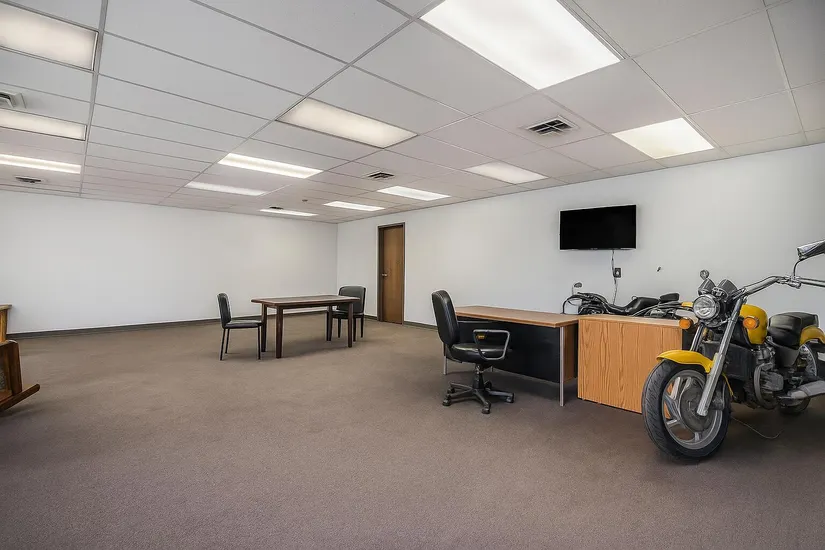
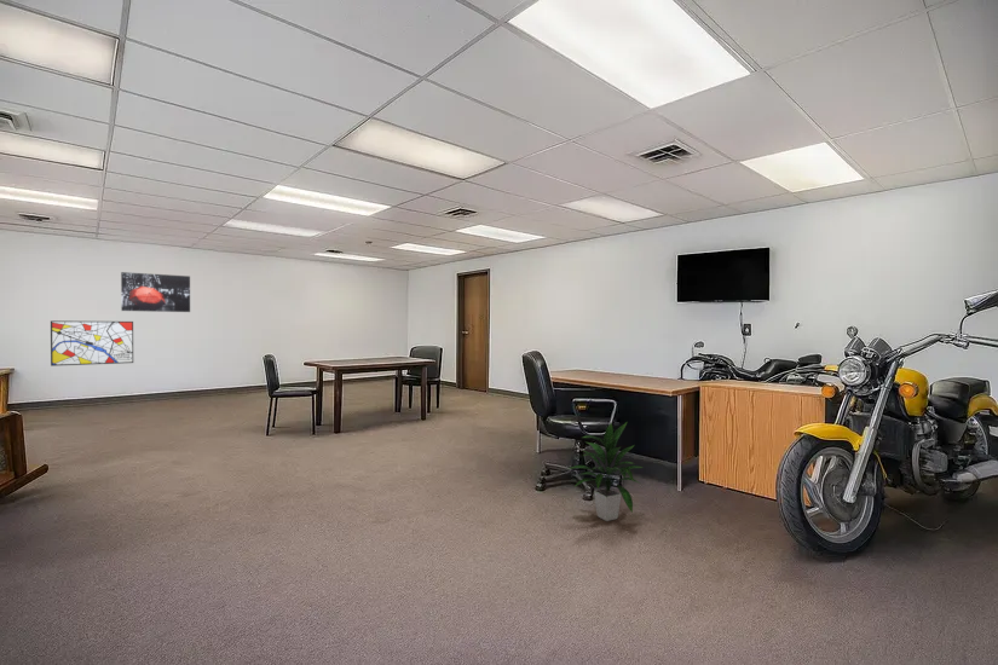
+ wall art (156, 293)
+ wall art (93, 342)
+ indoor plant (607, 470)
